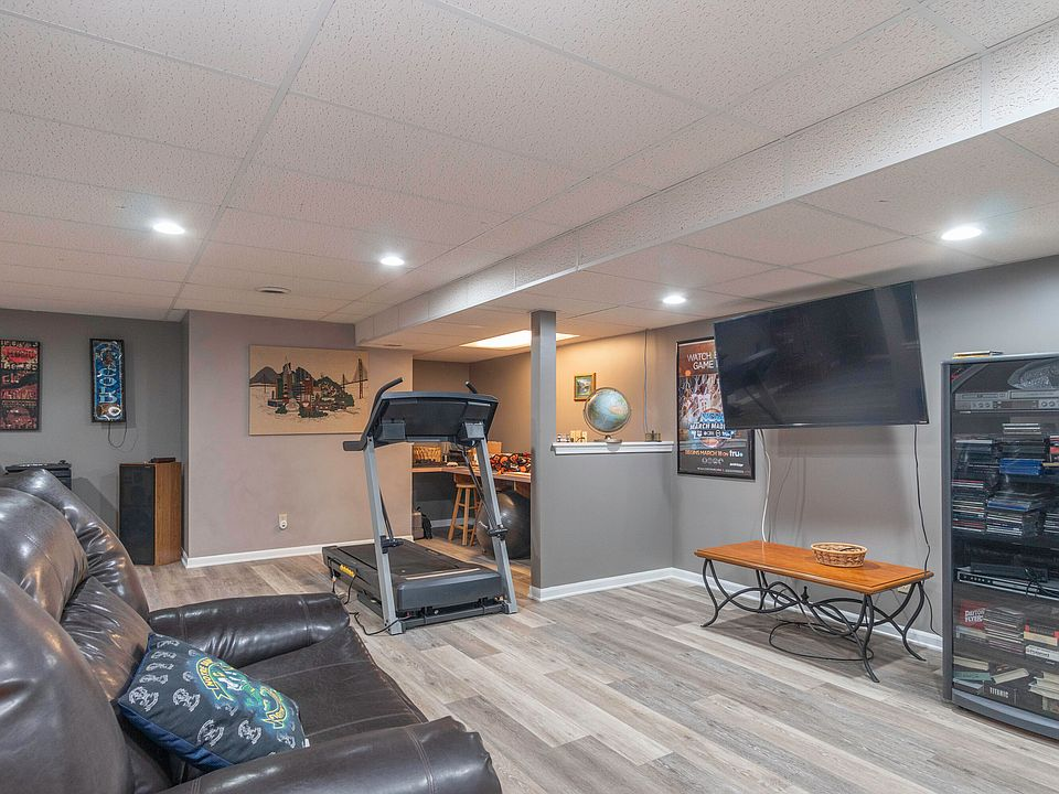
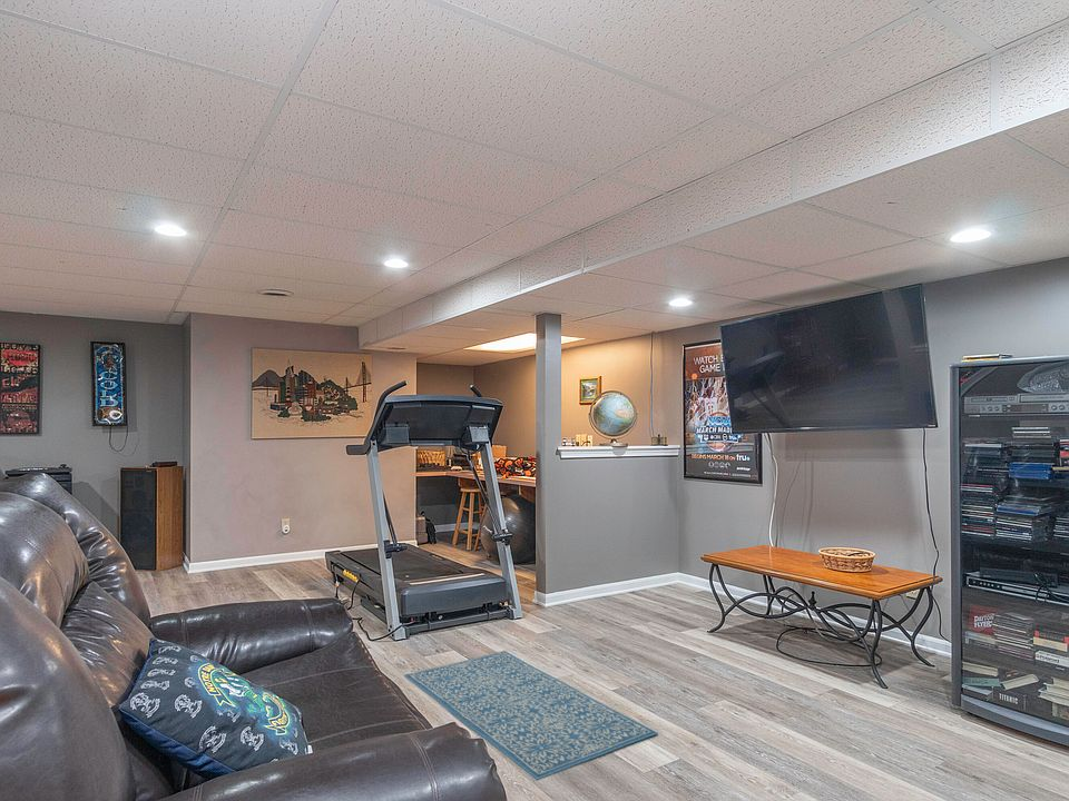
+ rug (517, 701)
